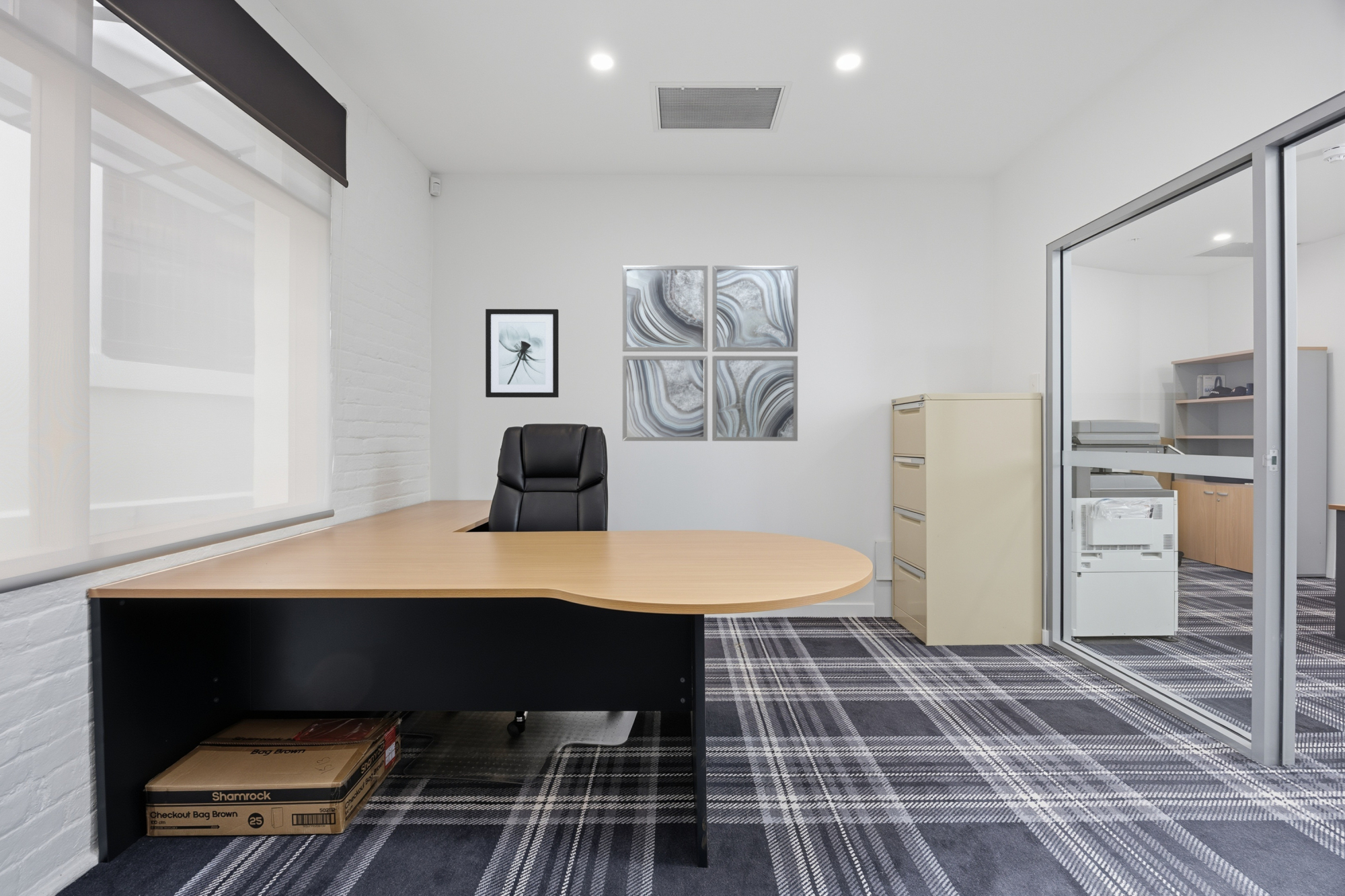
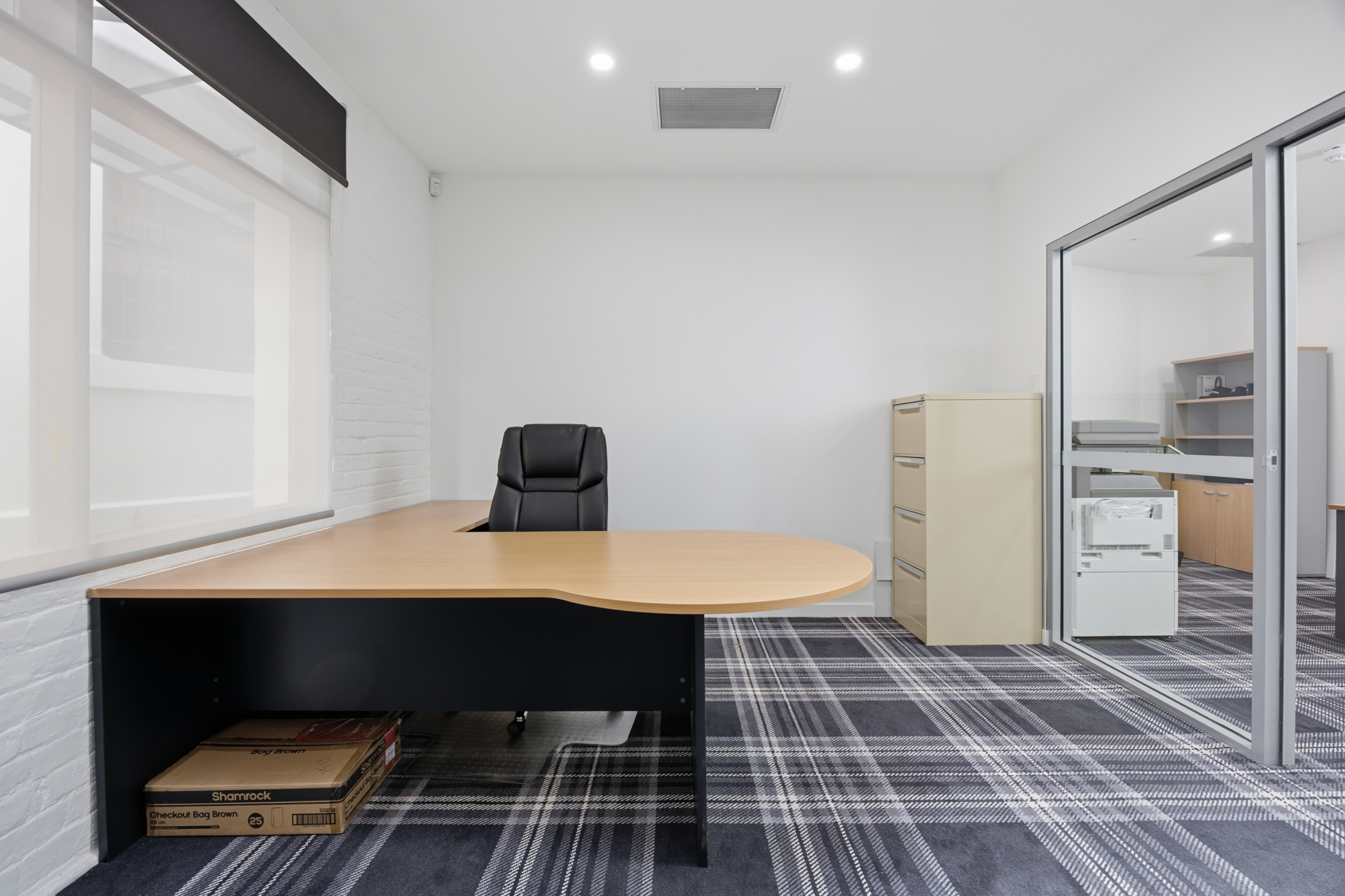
- wall art (522, 353)
- wall art (712, 351)
